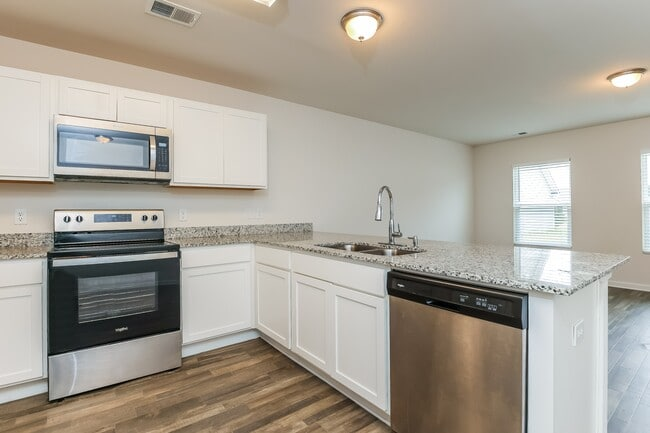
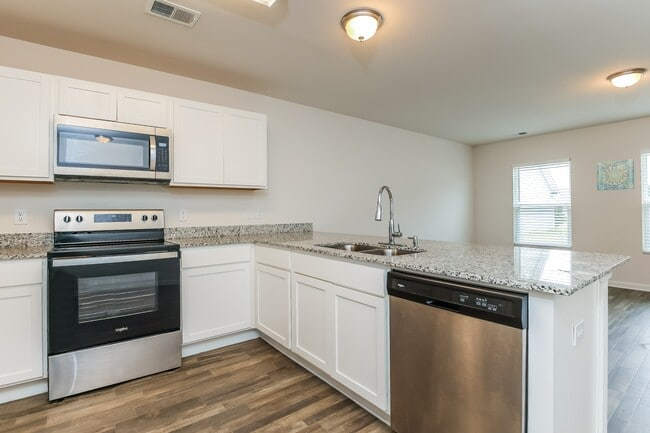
+ wall art (615, 175)
